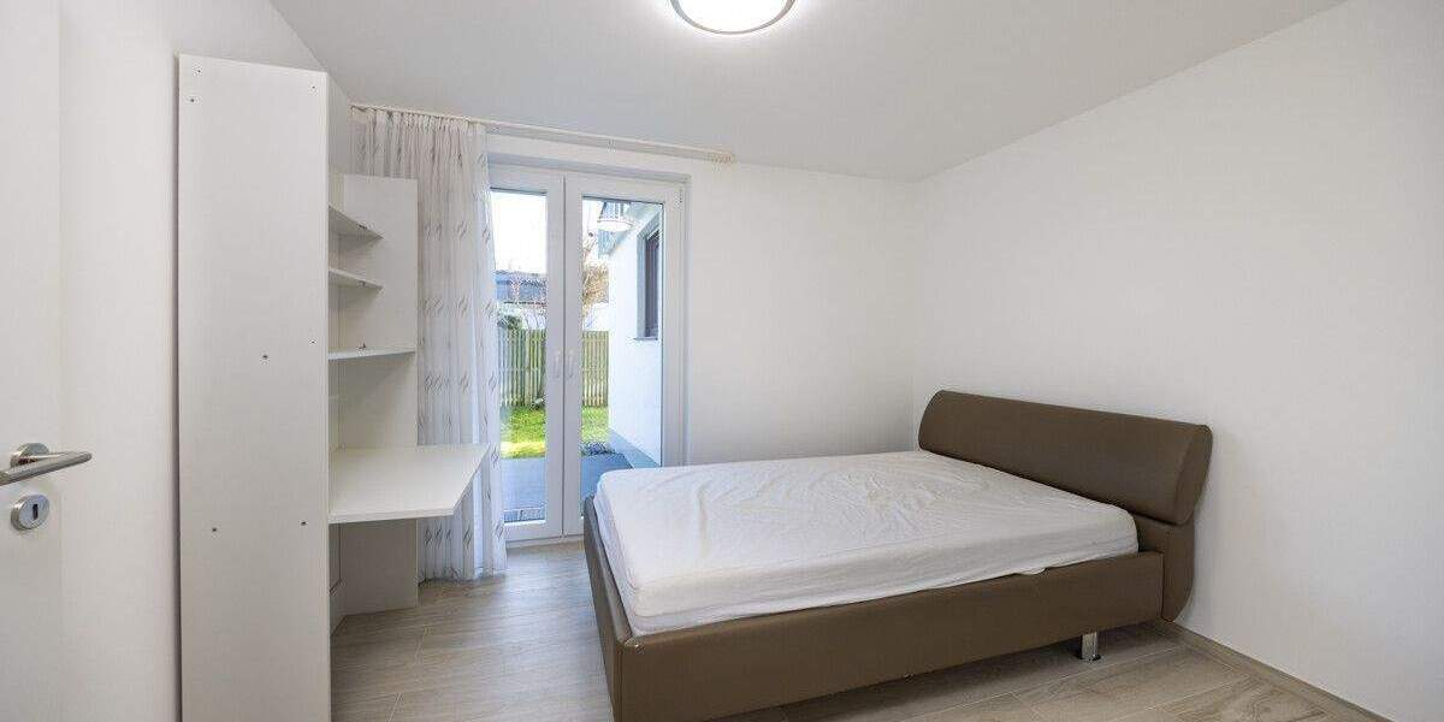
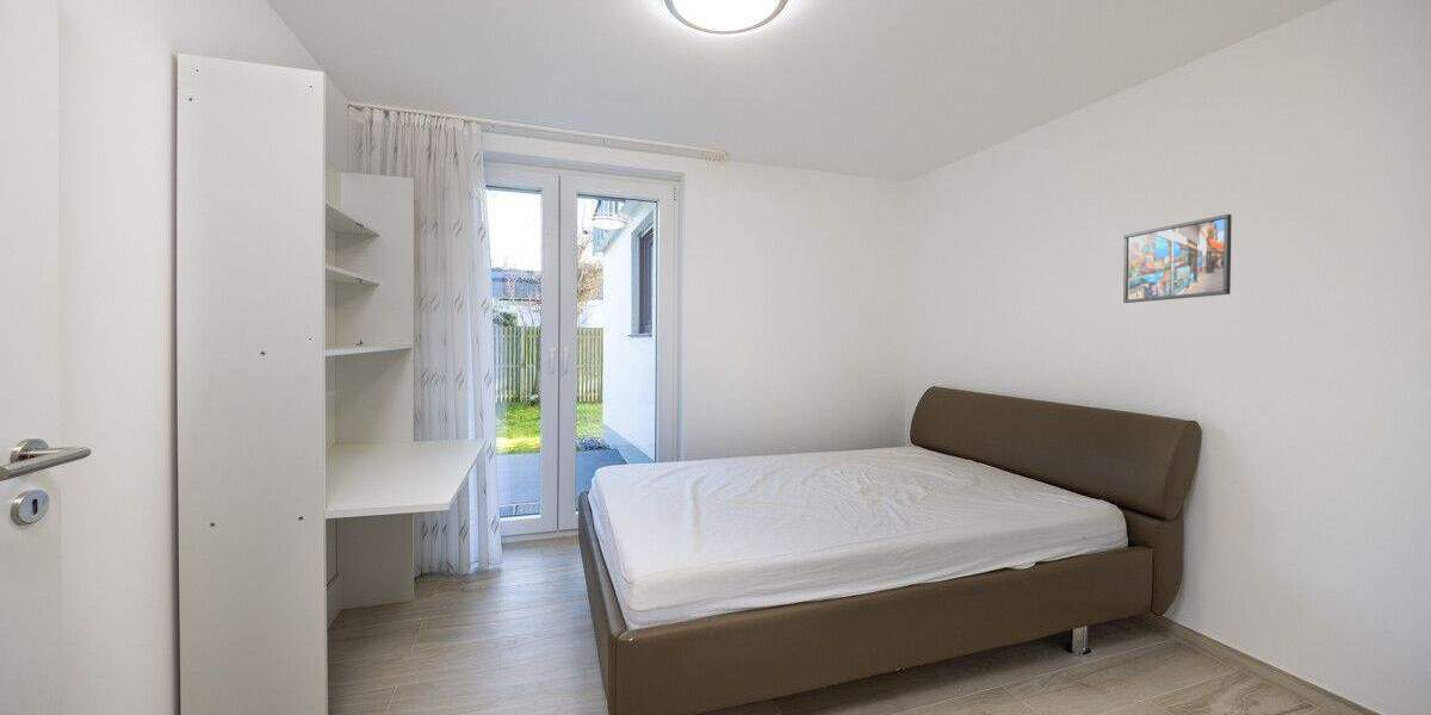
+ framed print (1172, 262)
